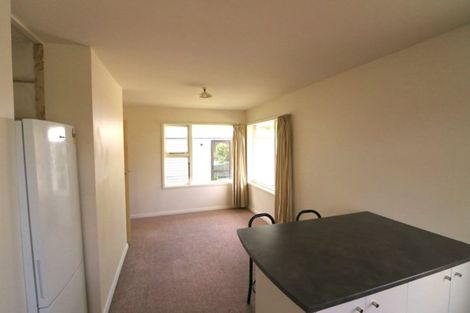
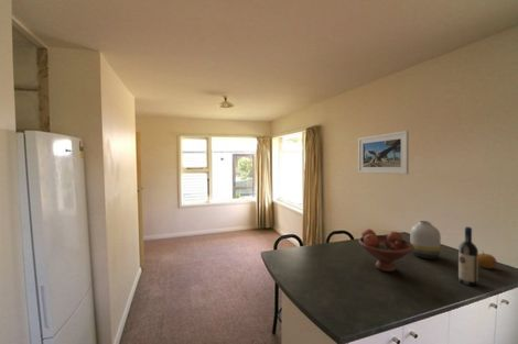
+ vase (424, 238)
+ fruit bowl (385, 249)
+ fruit (485, 258)
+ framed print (380, 154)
+ wine bottle (467, 255)
